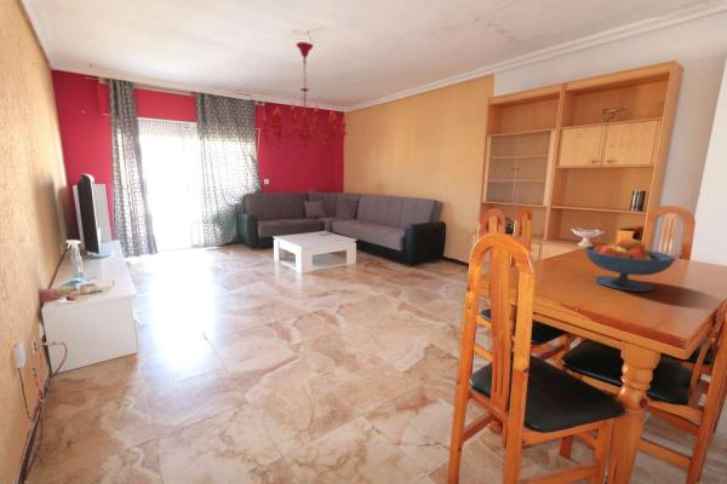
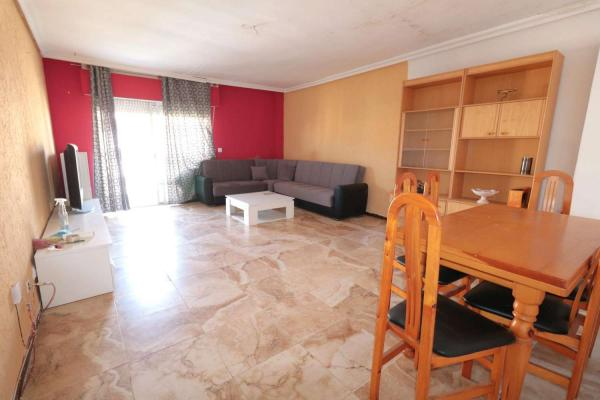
- chandelier (304, 98)
- fruit bowl (625, 263)
